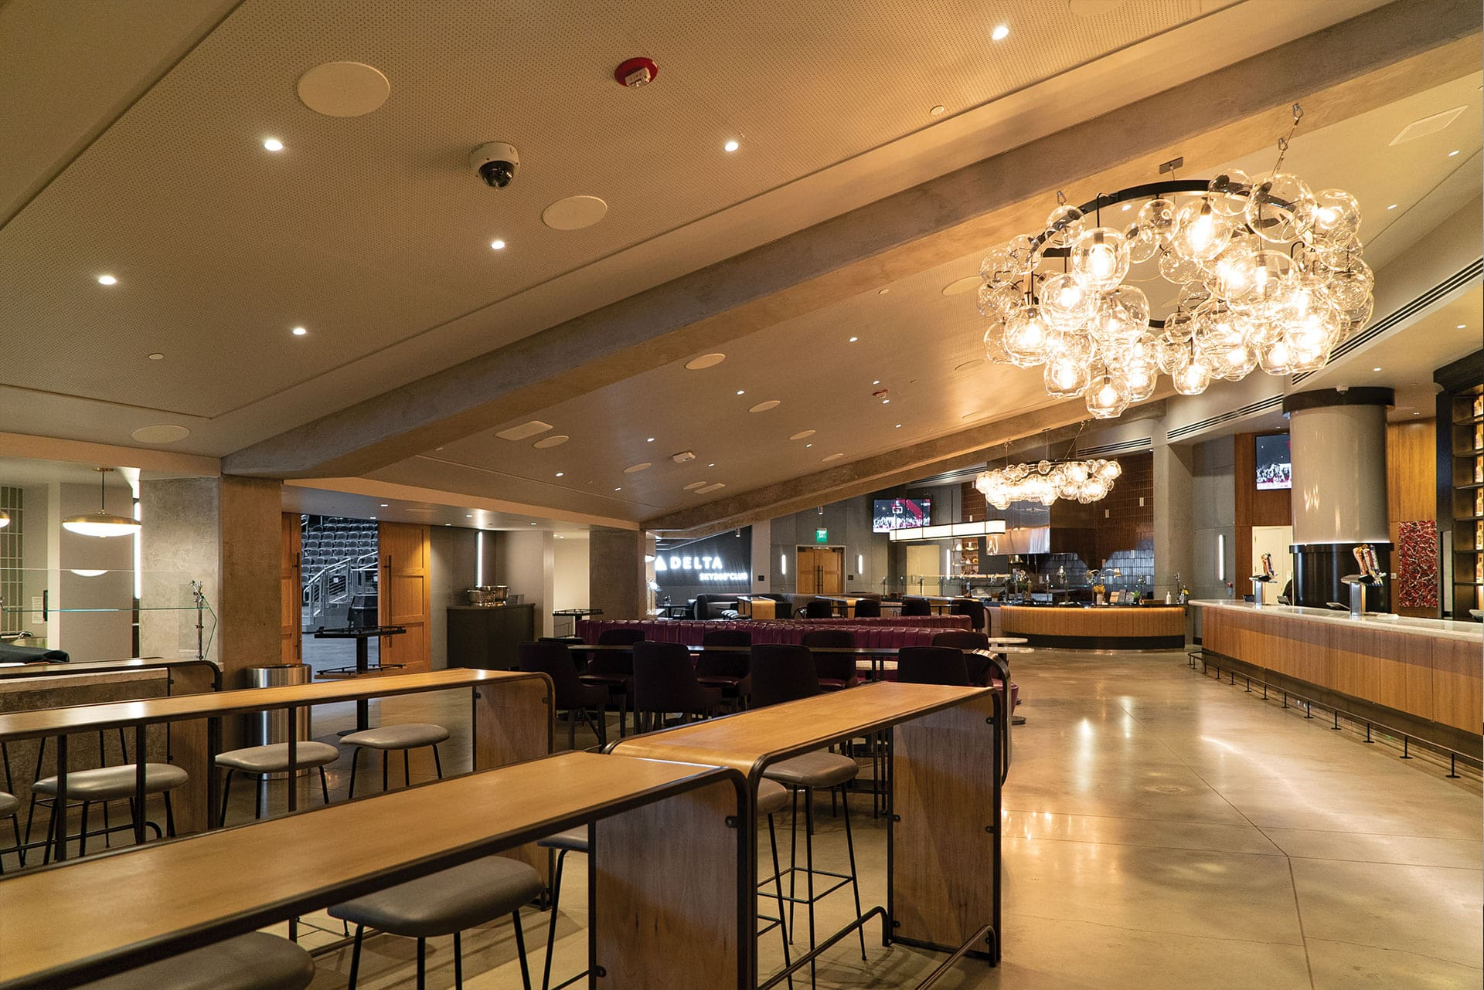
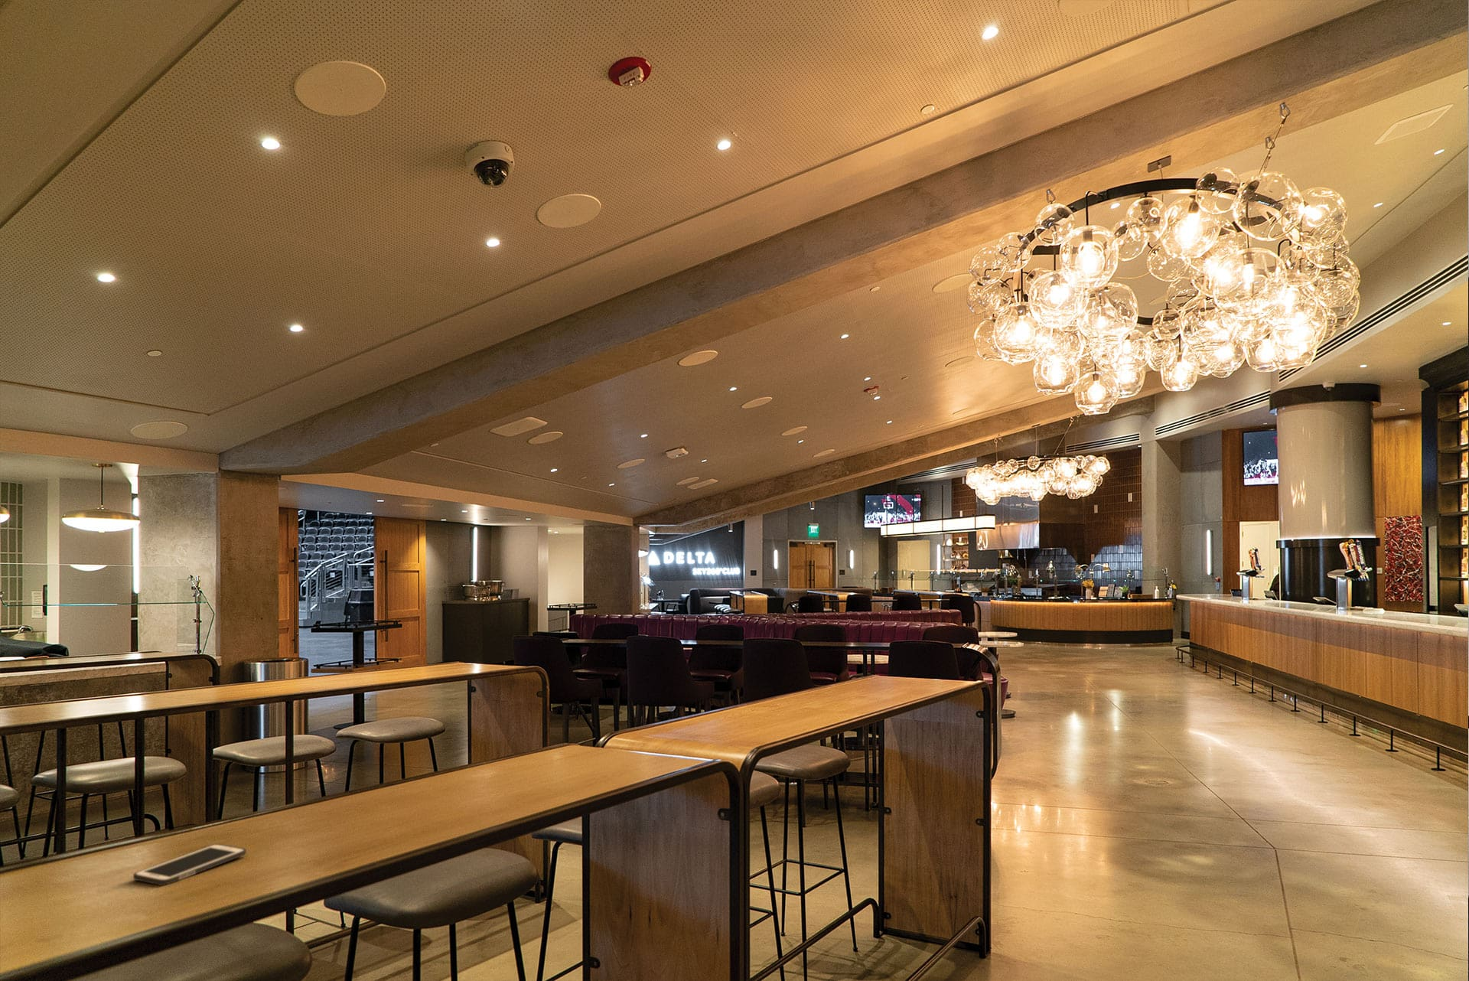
+ cell phone (192, 863)
